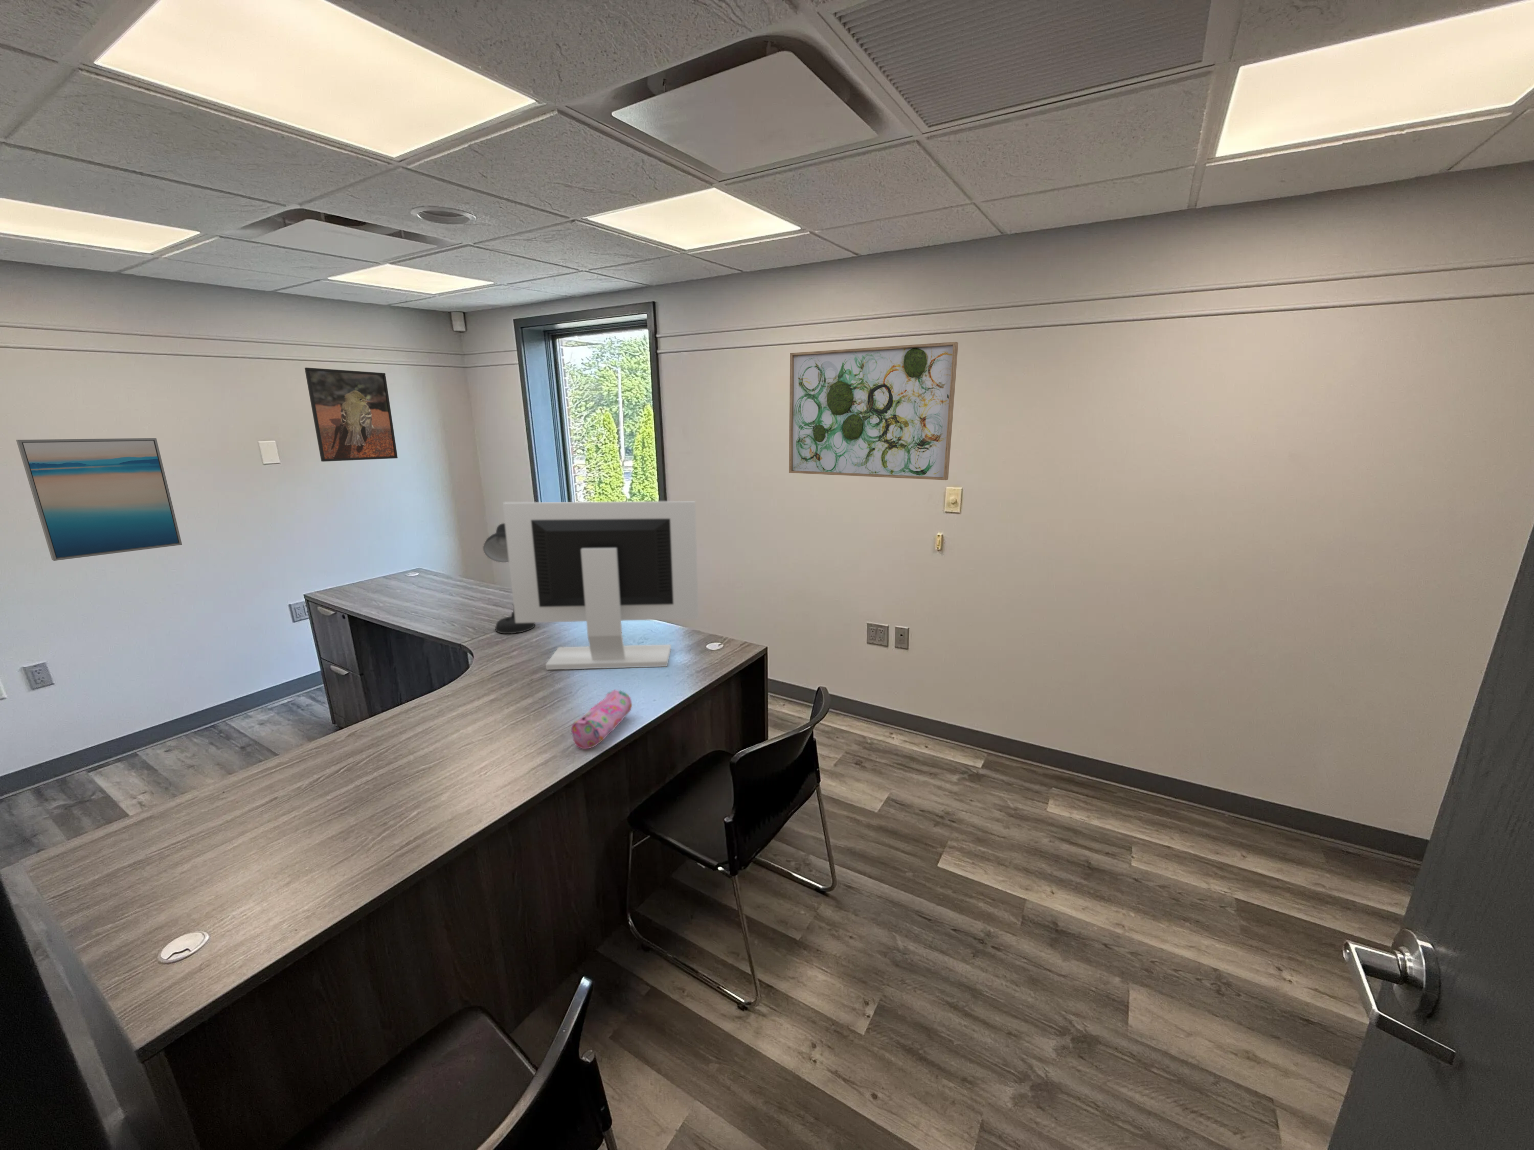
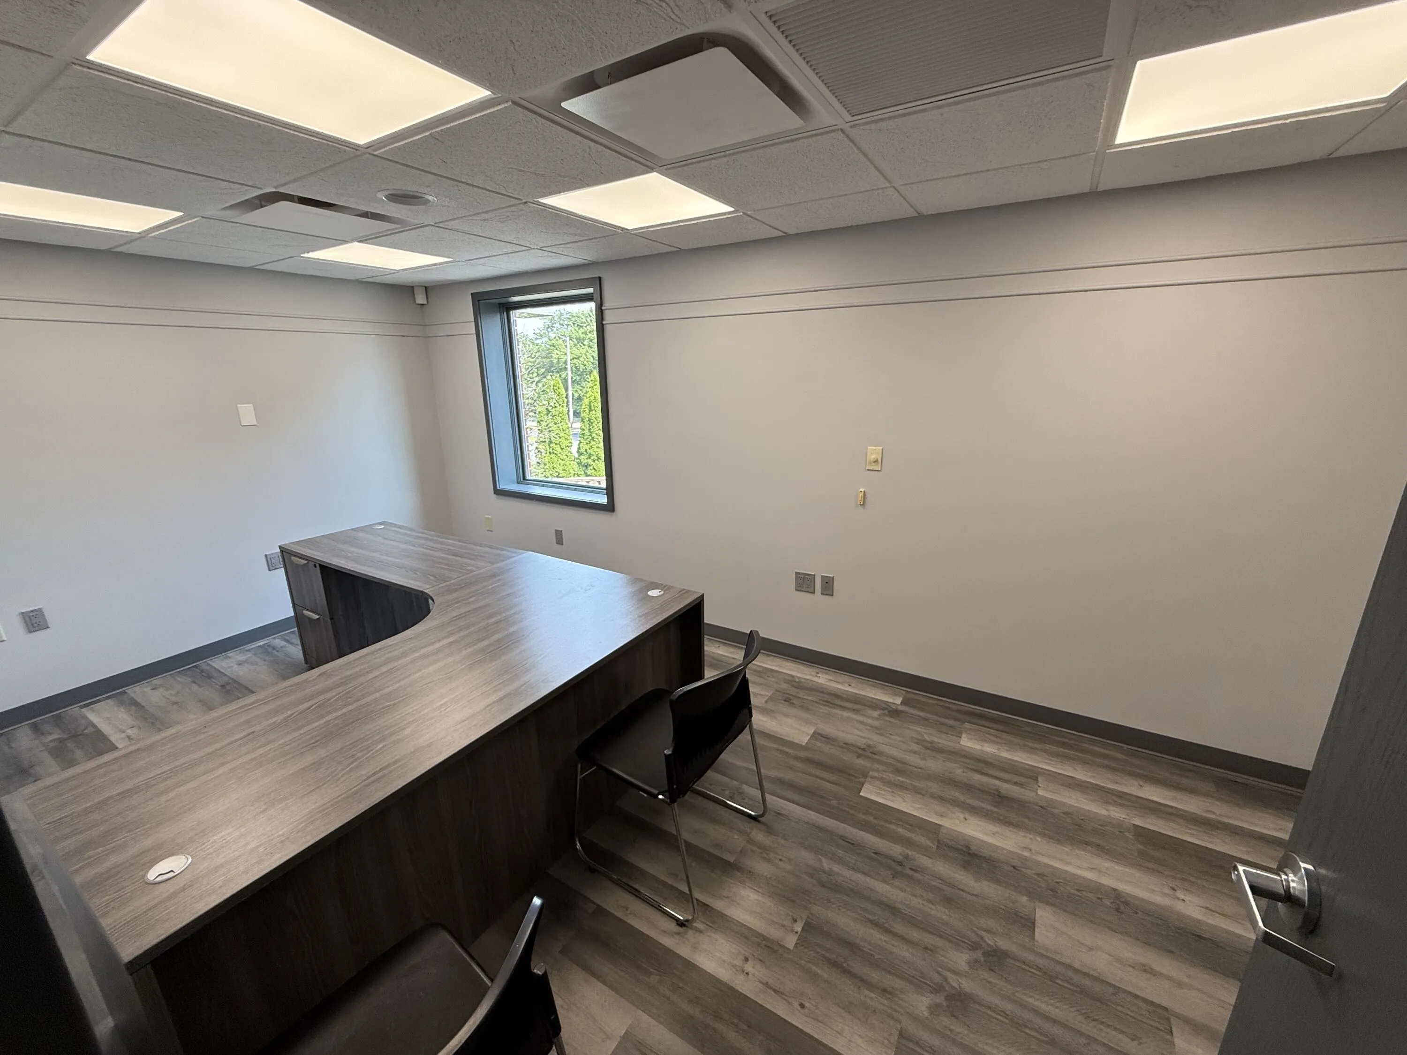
- wall art (865, 413)
- computer monitor (606, 583)
- desk lamp (507, 562)
- wall art (106, 496)
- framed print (354, 416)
- pencil case (603, 718)
